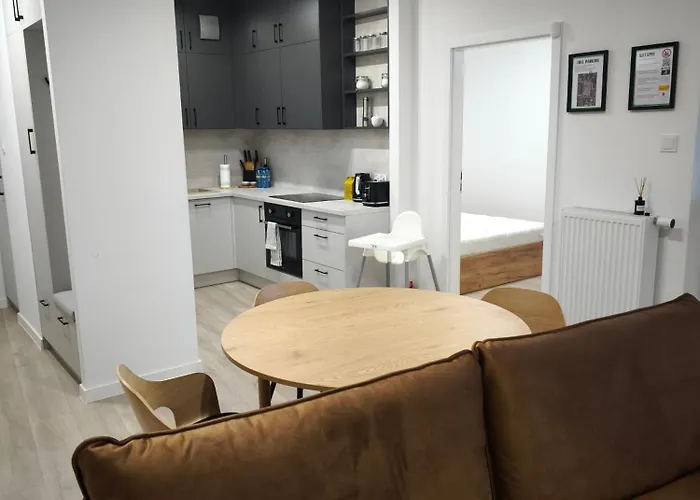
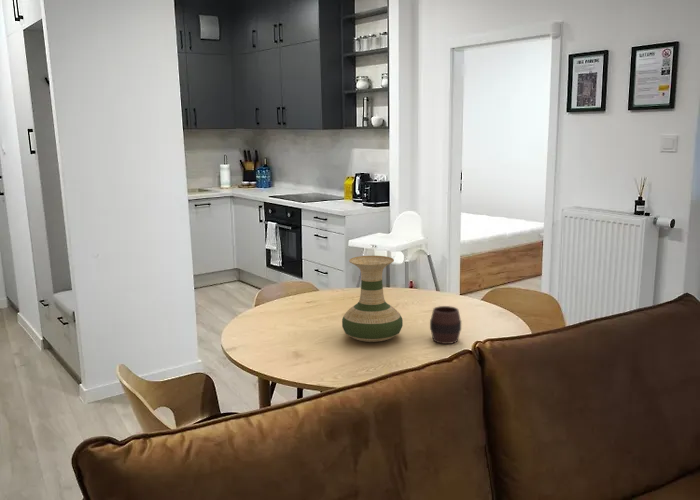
+ vase (372, 298)
+ cup (445, 324)
